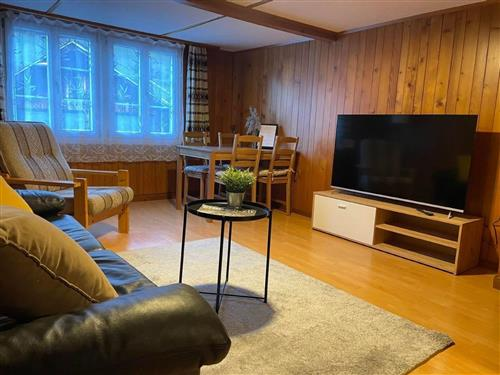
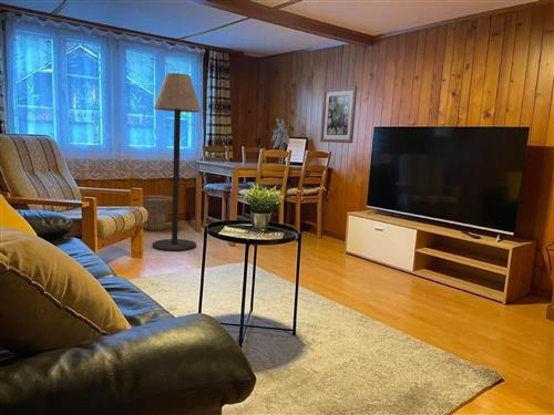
+ floor lamp (176, 163)
+ wall art (337, 115)
+ basket (155, 212)
